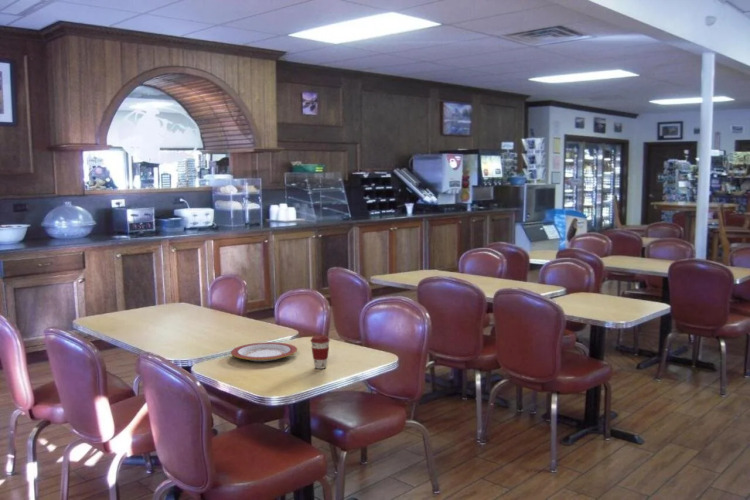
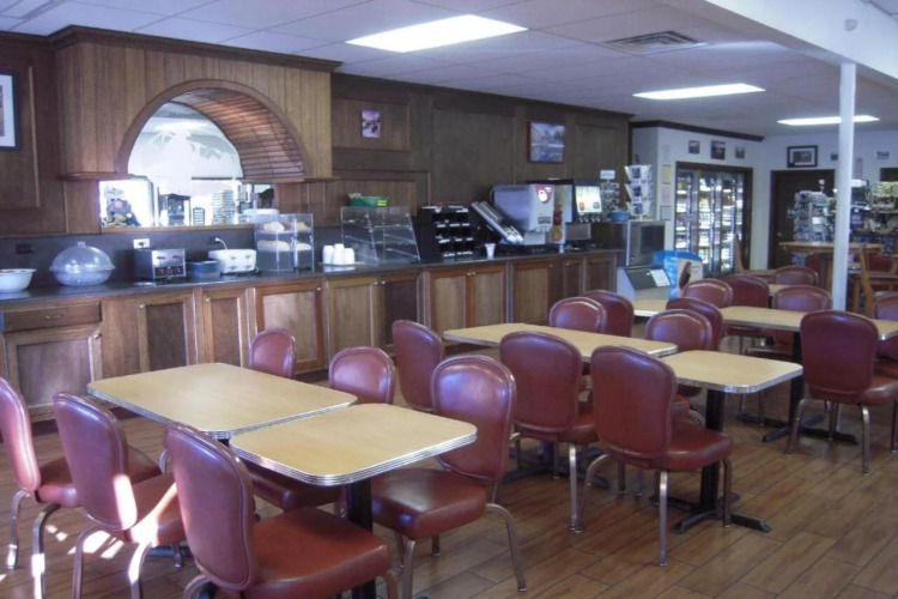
- coffee cup (320, 352)
- plate (264, 352)
